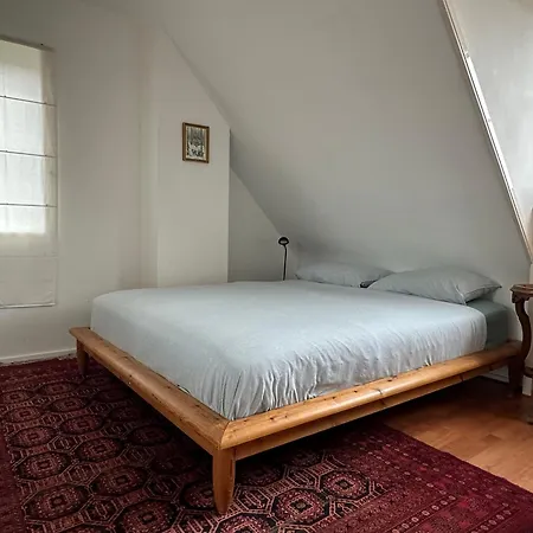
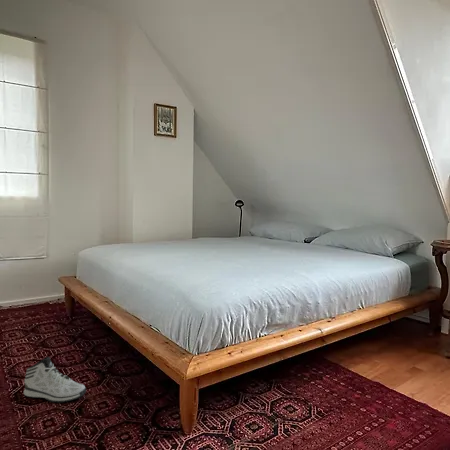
+ sneaker (54, 378)
